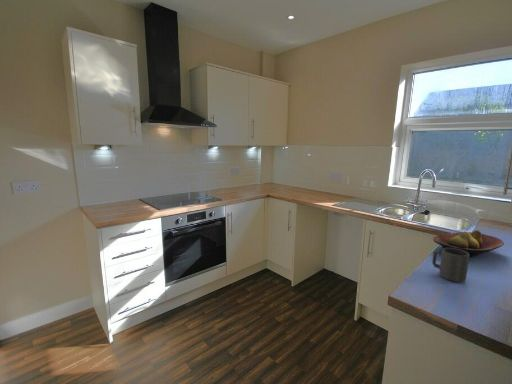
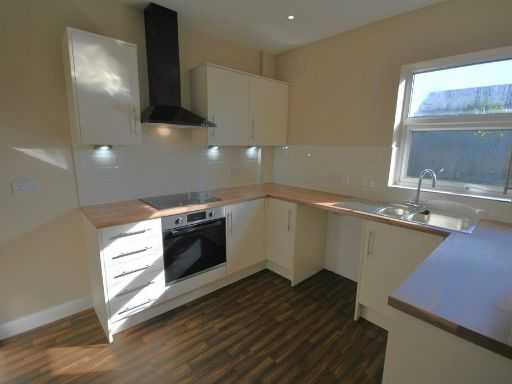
- mug (449, 263)
- fruit bowl (468, 240)
